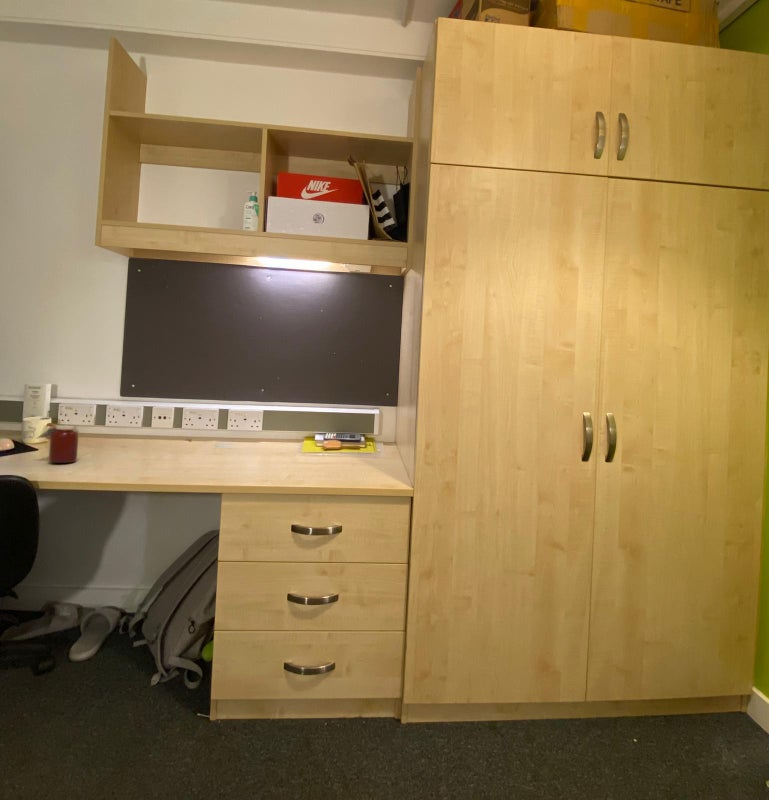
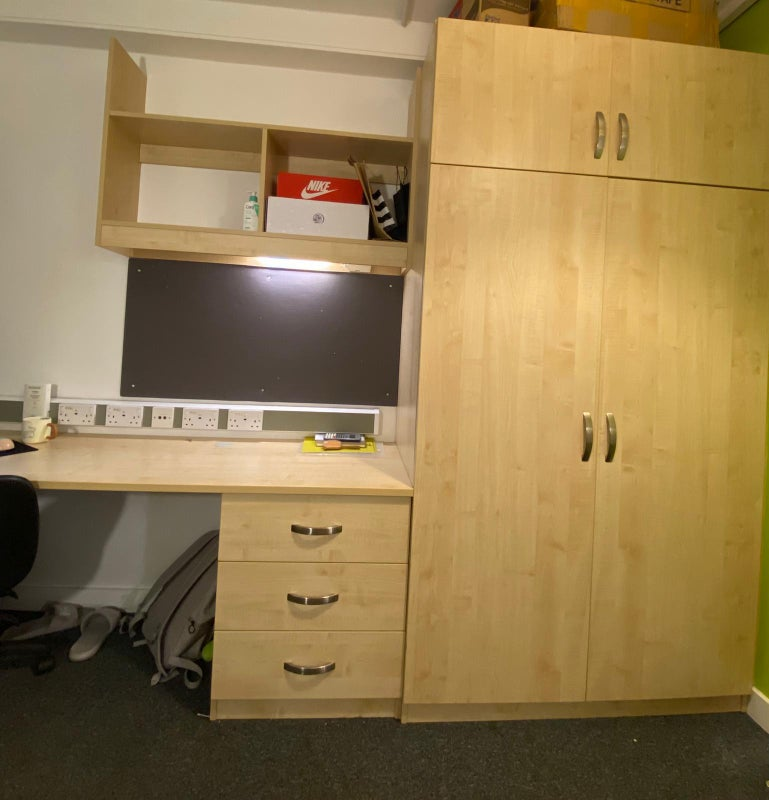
- jar (59, 443)
